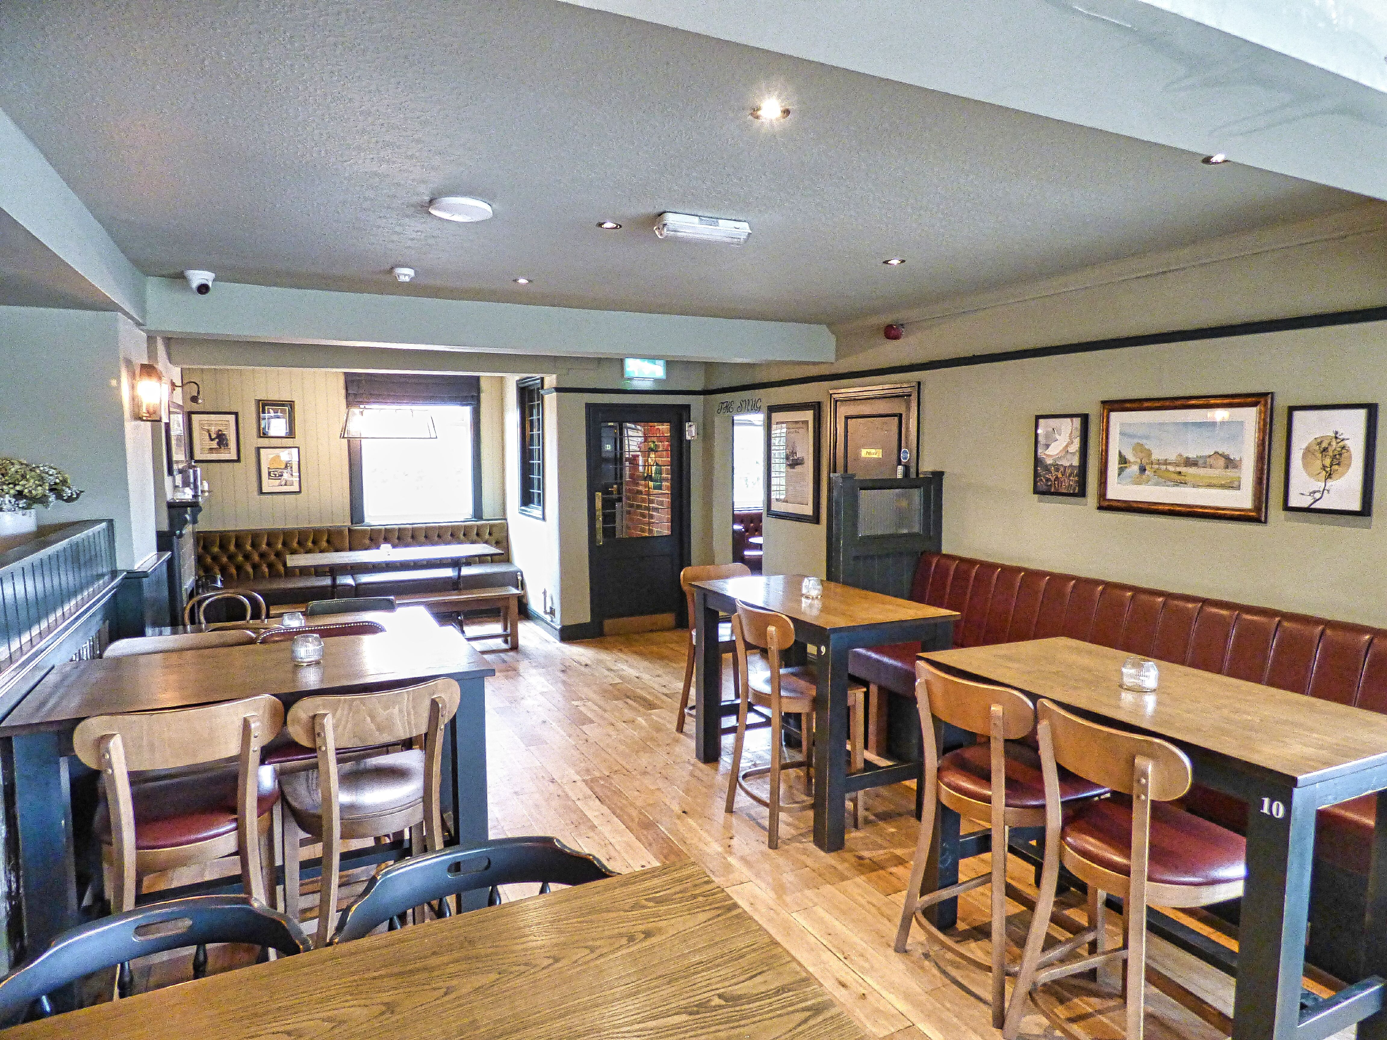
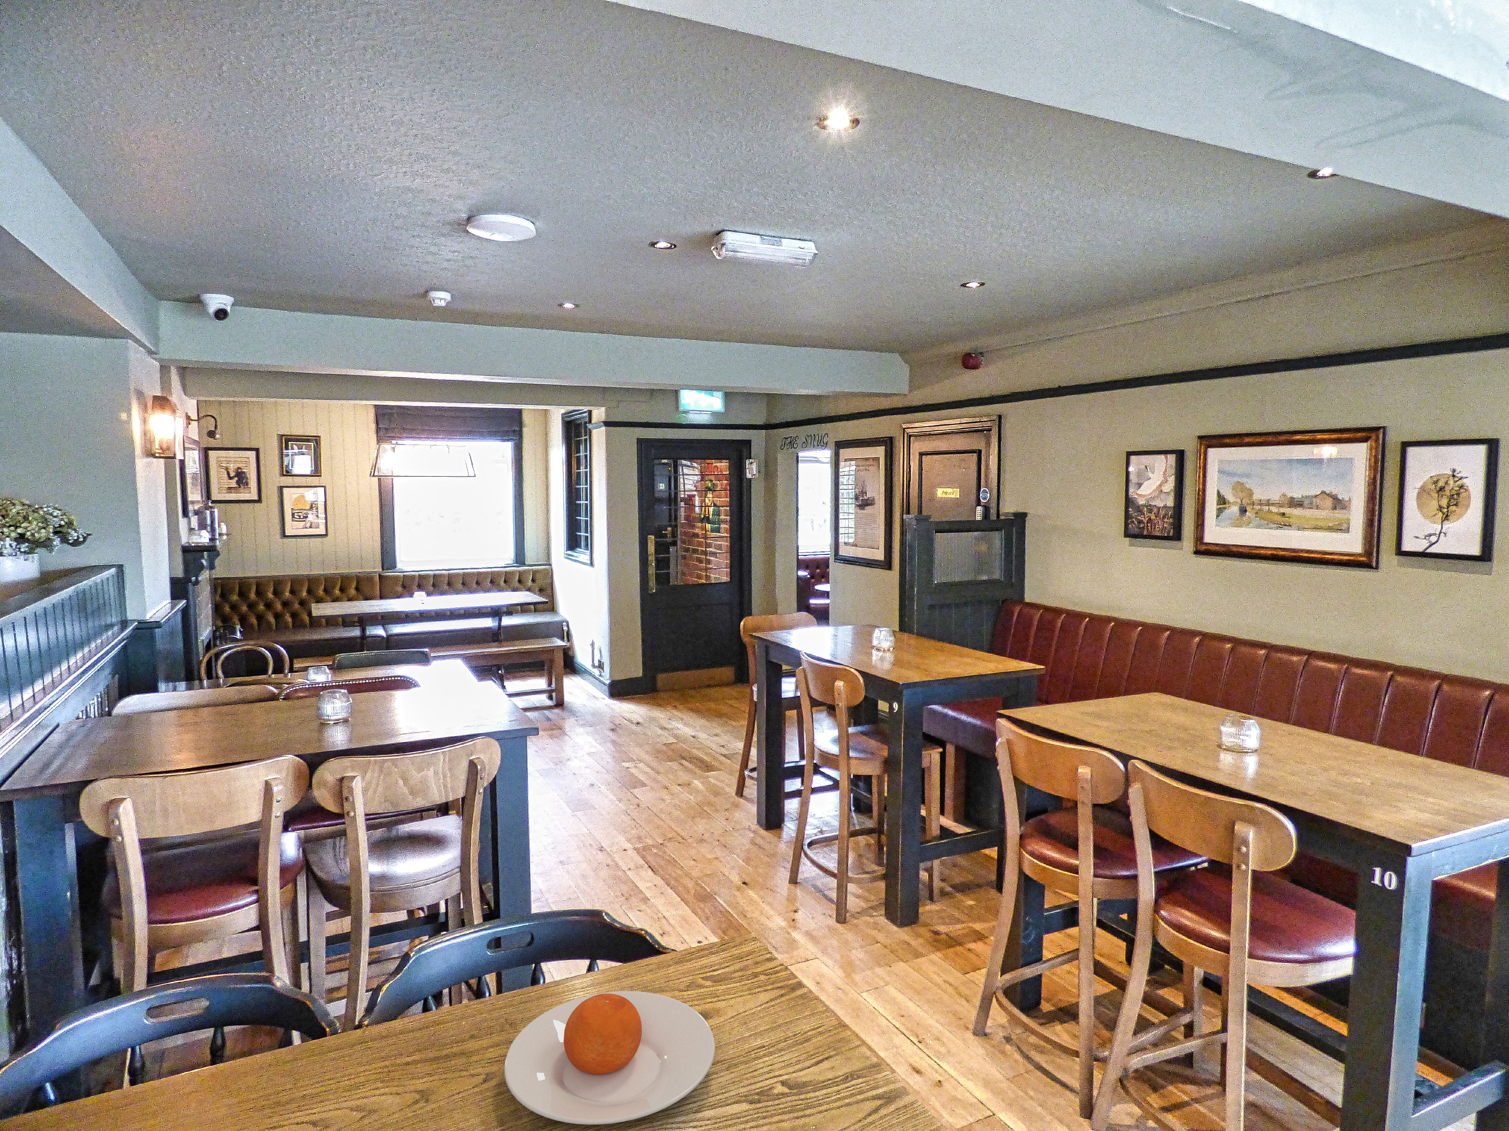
+ plate (611, 1042)
